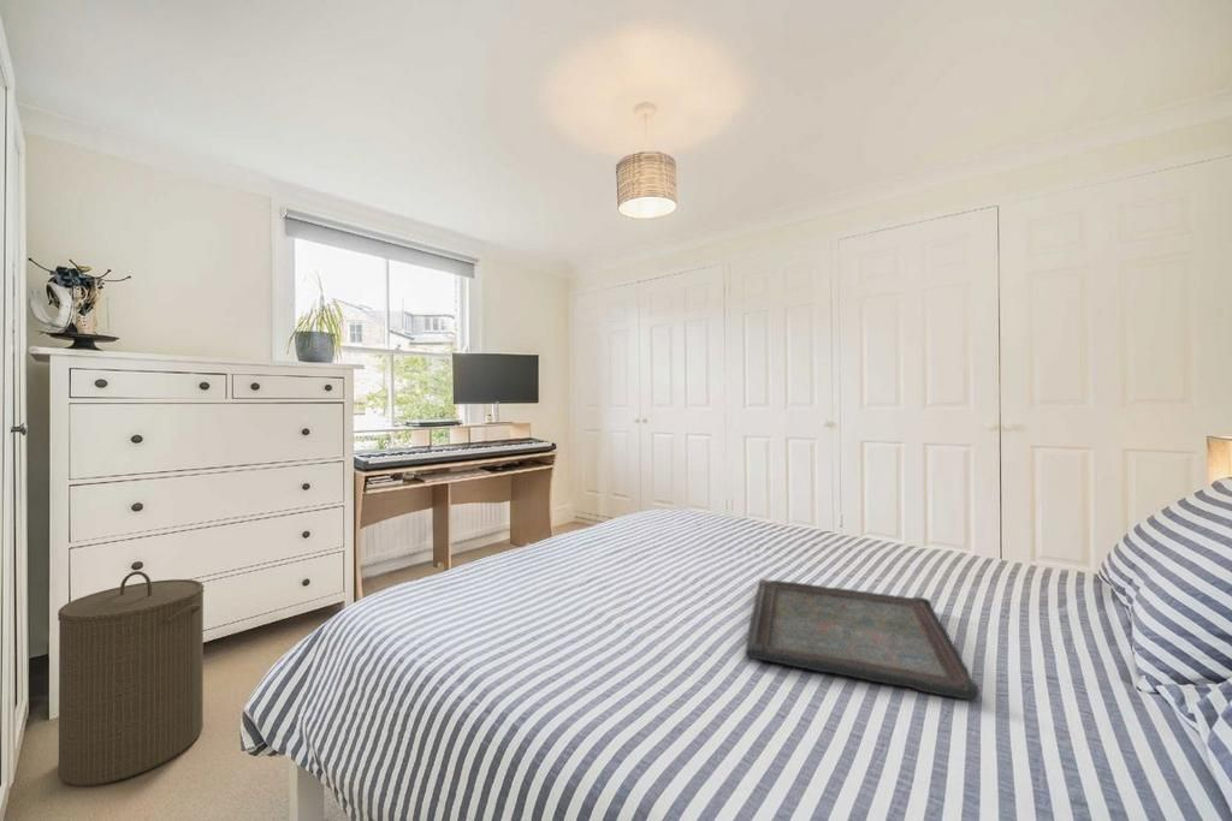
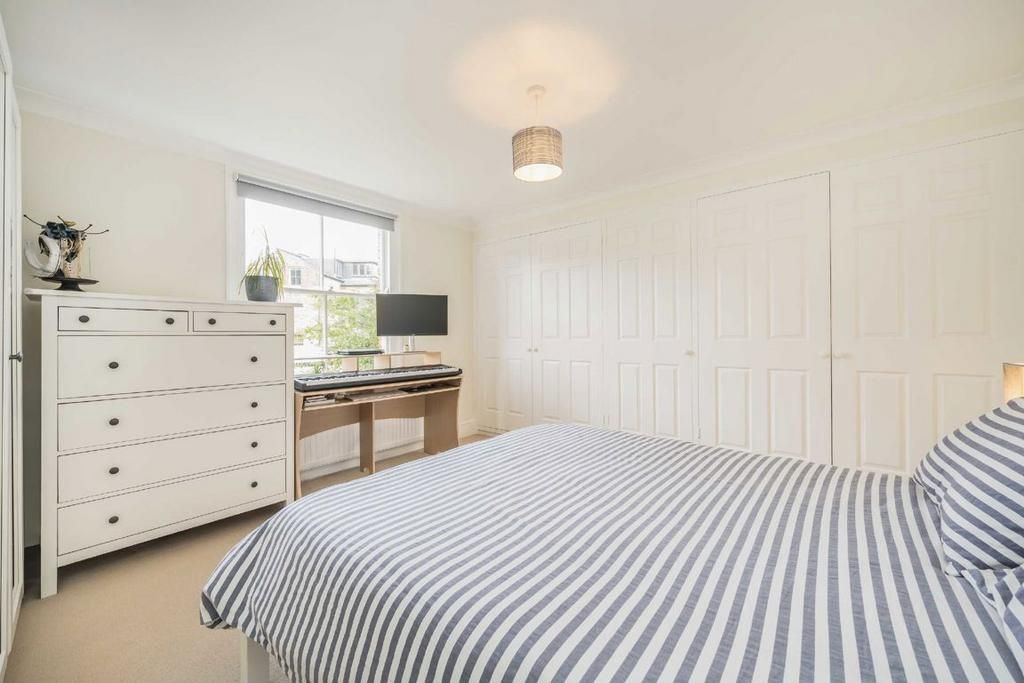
- serving tray (842, 624)
- laundry hamper (135, 660)
